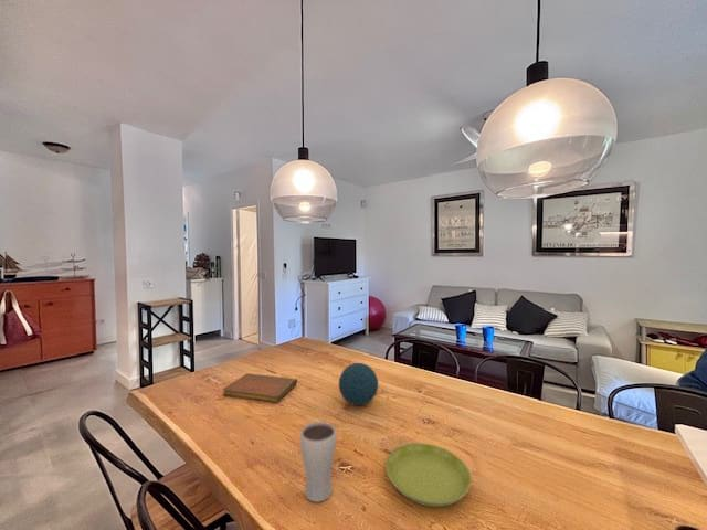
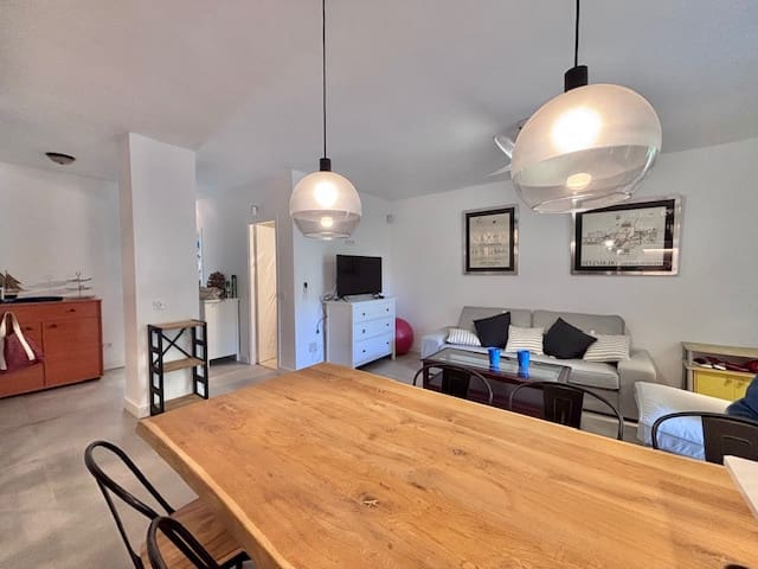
- saucer (426, 474)
- notebook (261, 386)
- drinking glass (318, 462)
- decorative orb (358, 383)
